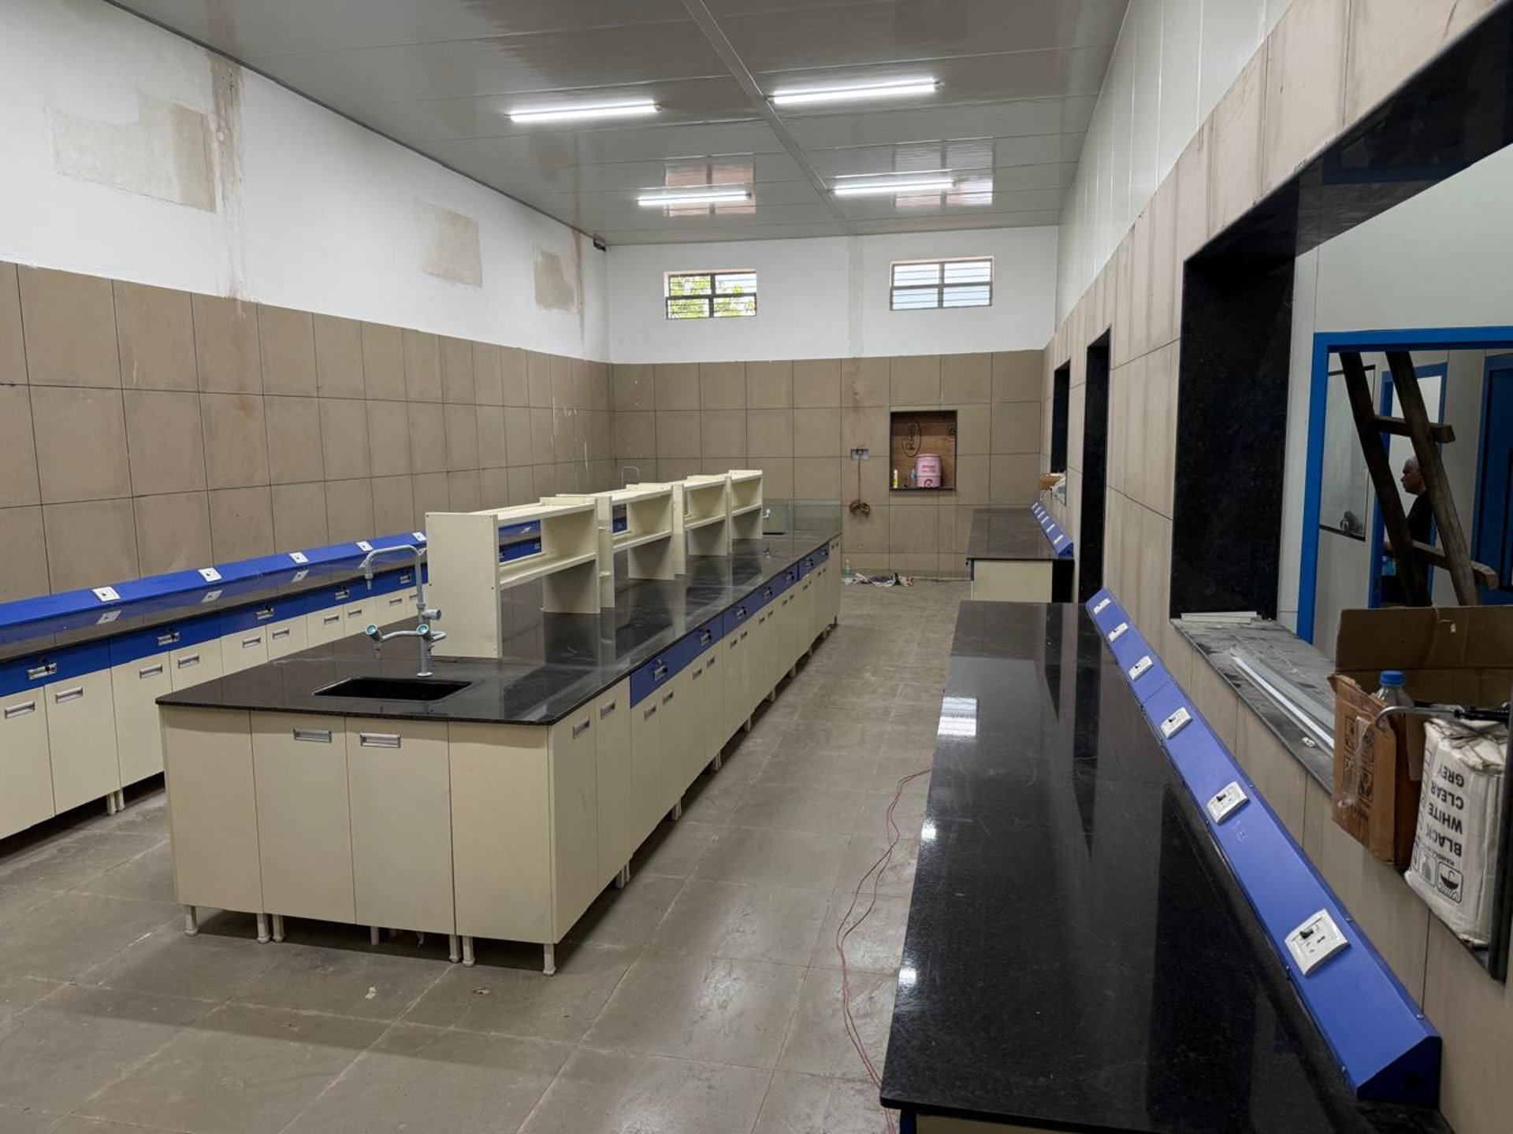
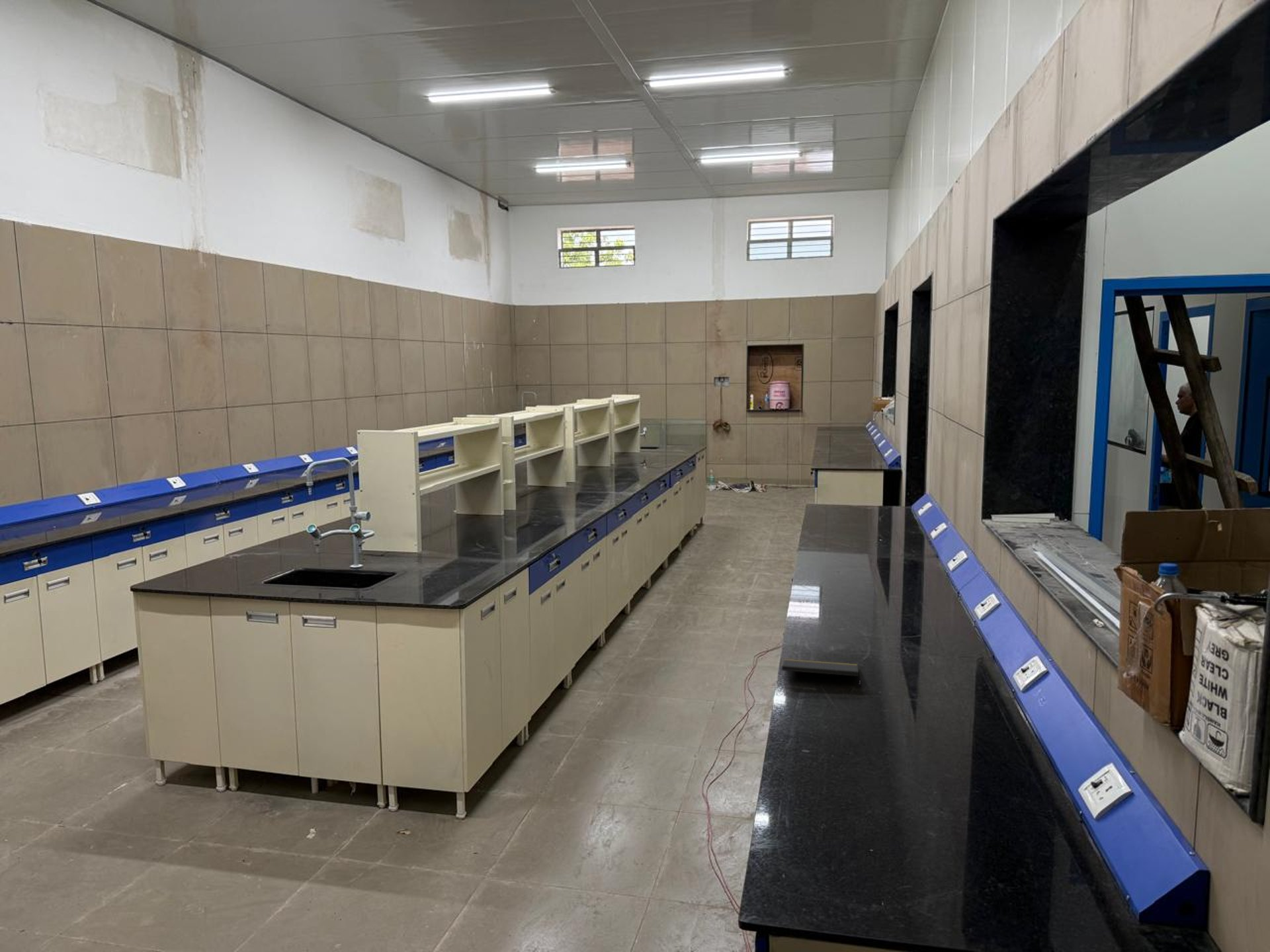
+ notepad (820, 667)
